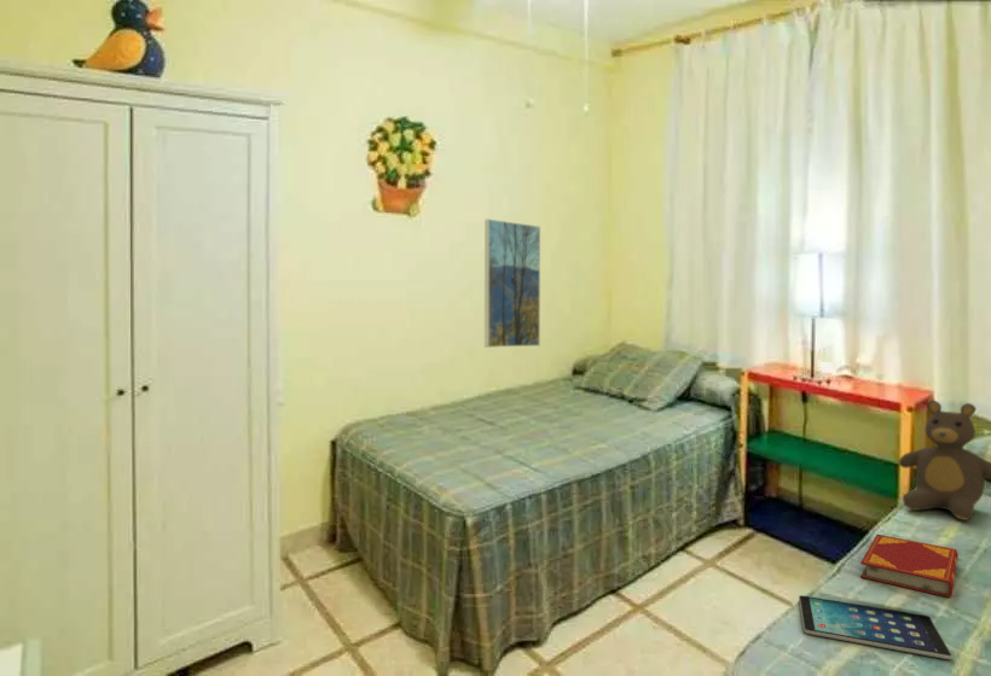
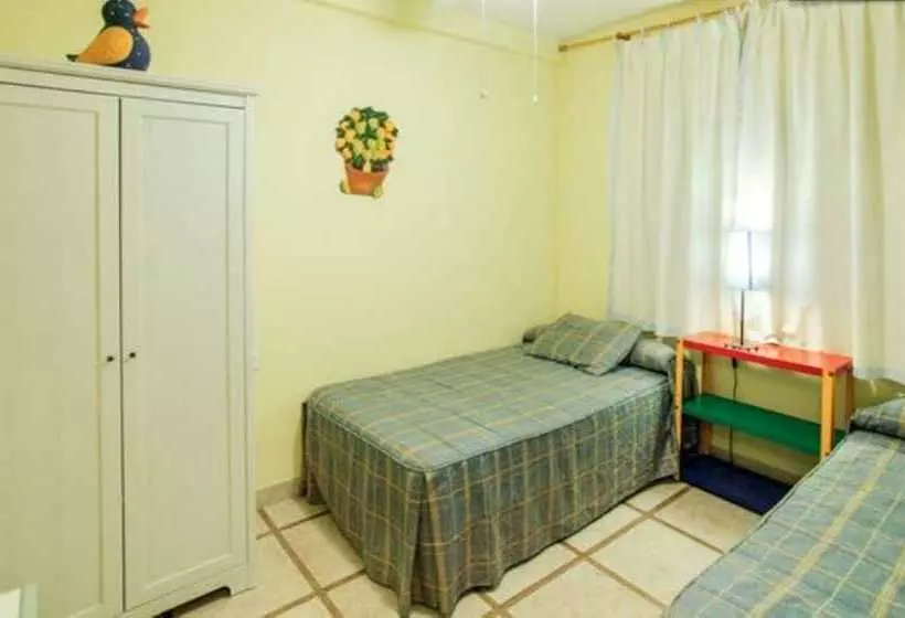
- hardback book (910, 563)
- teddy bear (945, 456)
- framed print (512, 285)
- tablet (868, 624)
